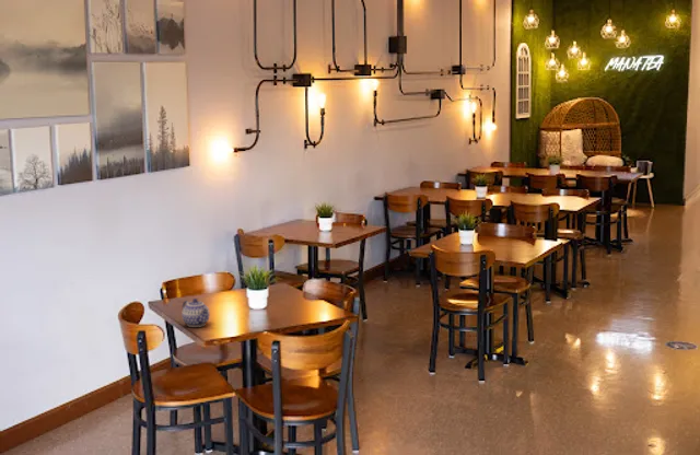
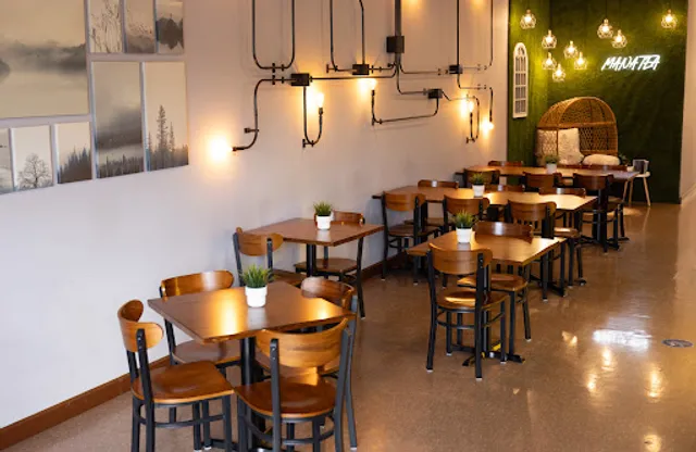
- teapot (195, 312)
